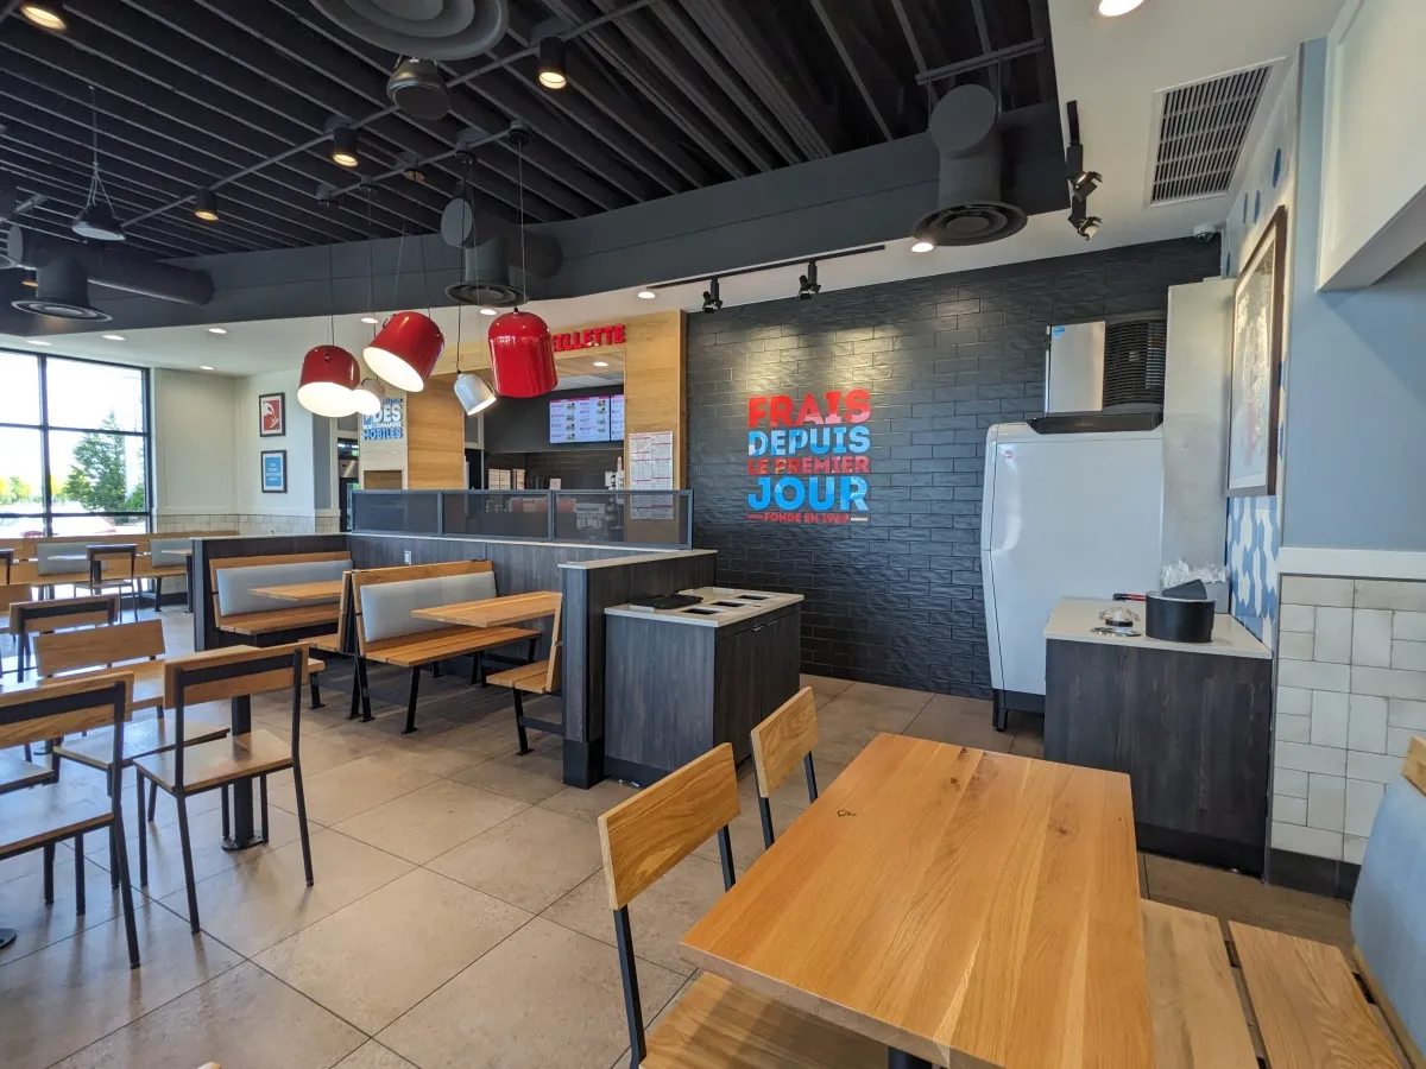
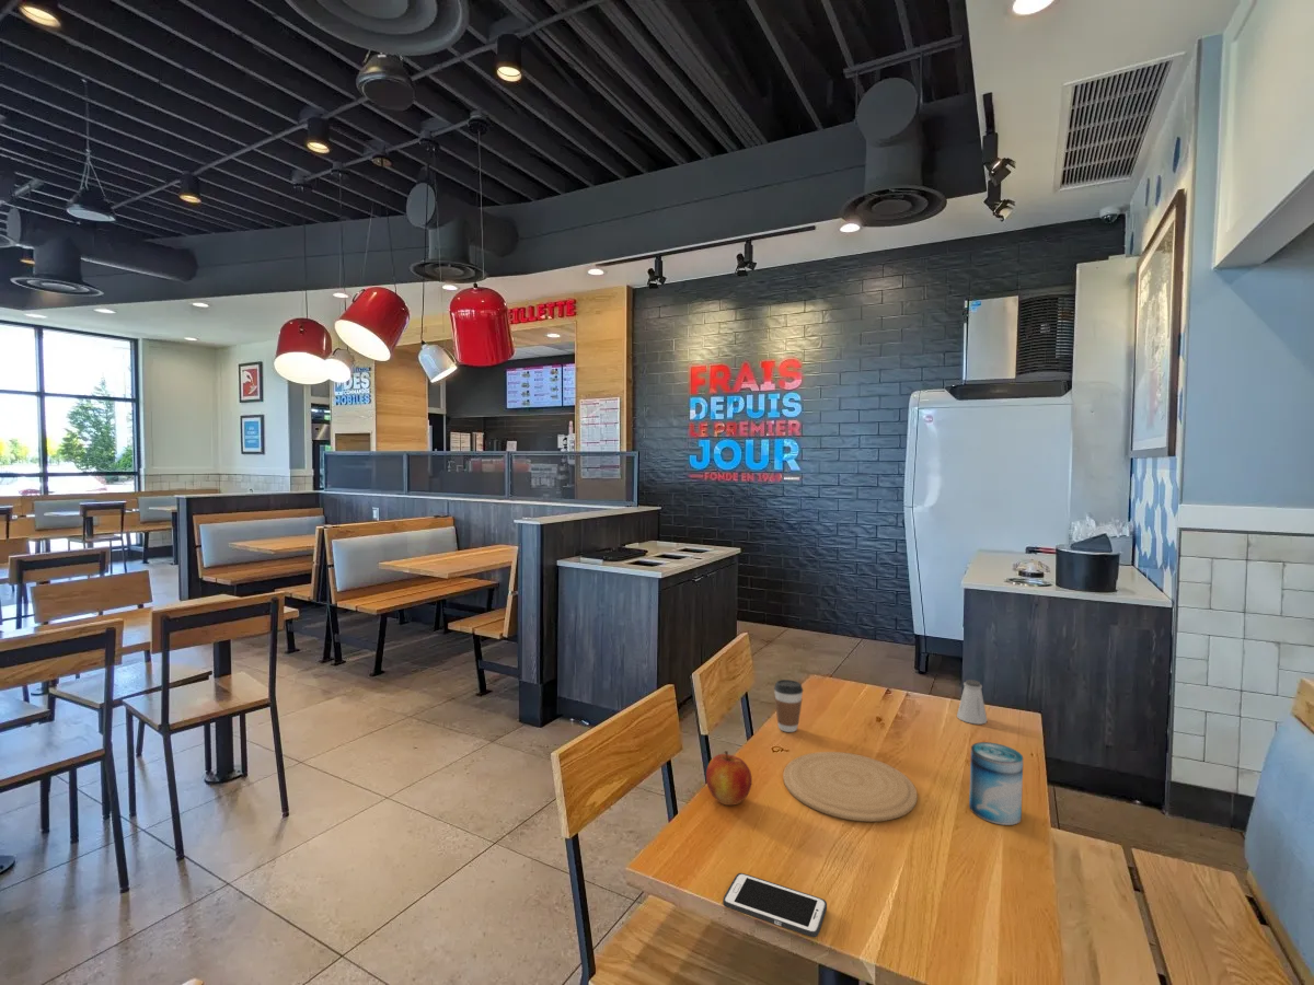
+ apple (728, 775)
+ coffee cup (787, 705)
+ plate (848, 781)
+ beverage can (995, 781)
+ cell phone (774, 903)
+ saltshaker (972, 699)
